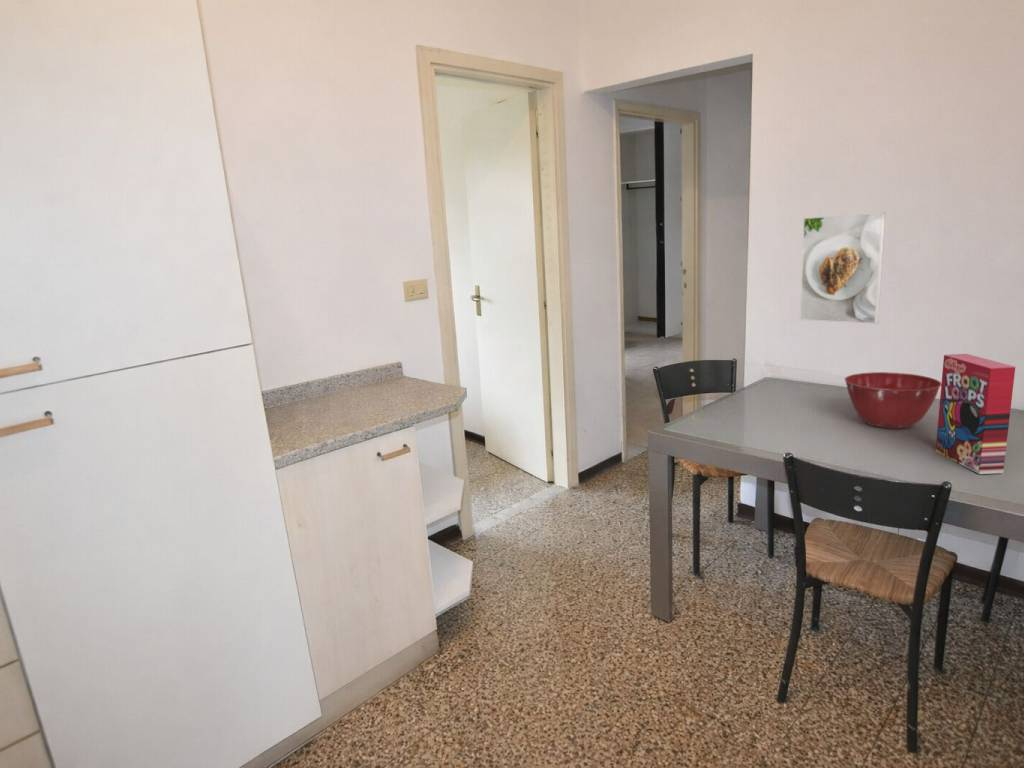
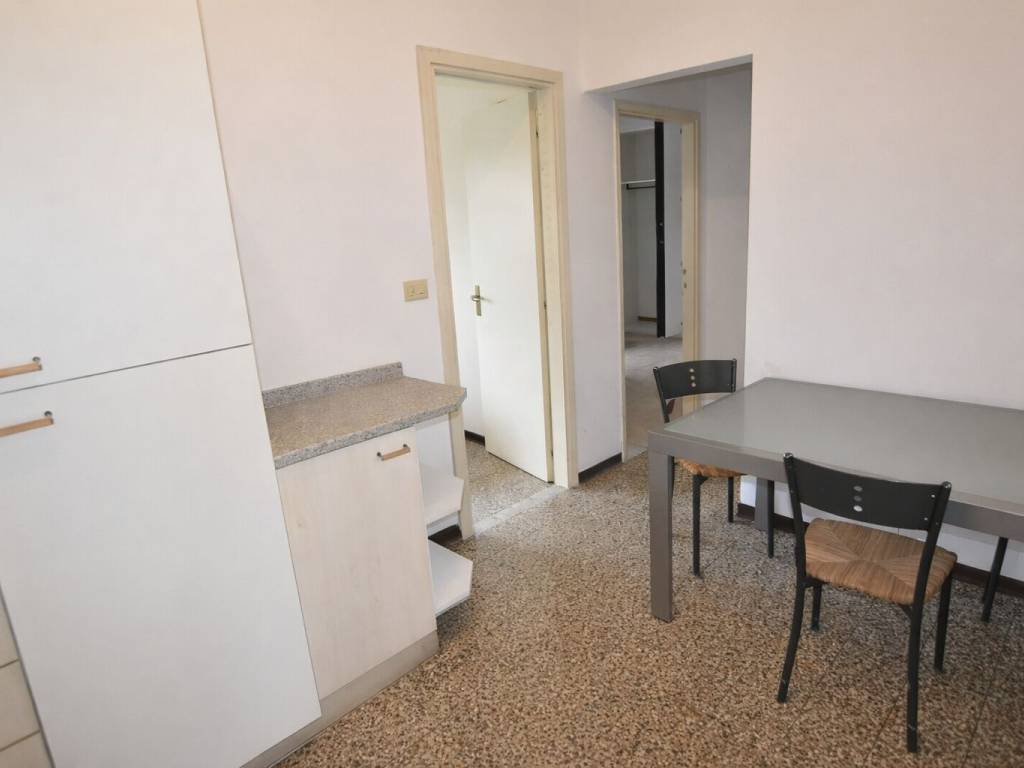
- mixing bowl (890, 401)
- cereal box (972, 411)
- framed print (840, 269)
